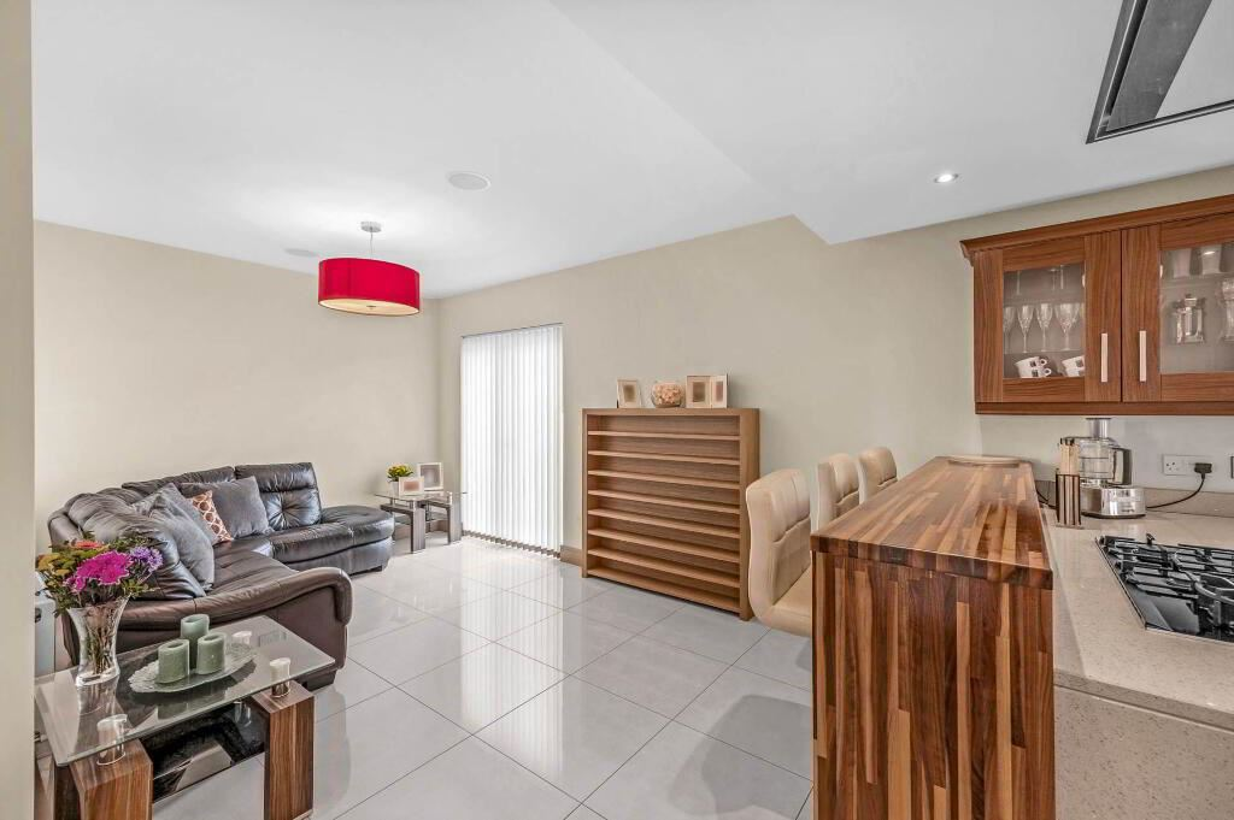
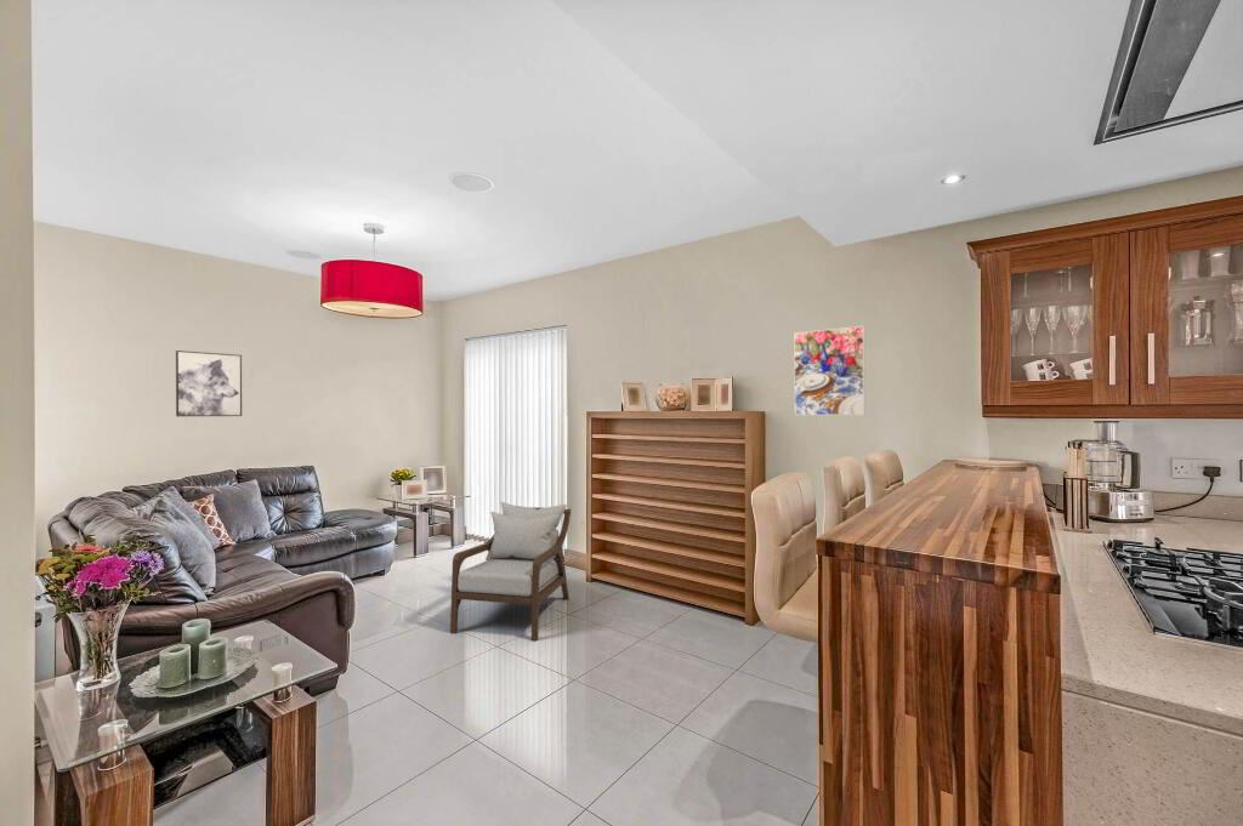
+ armchair (518, 560)
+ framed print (828, 372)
+ wall art (210, 384)
